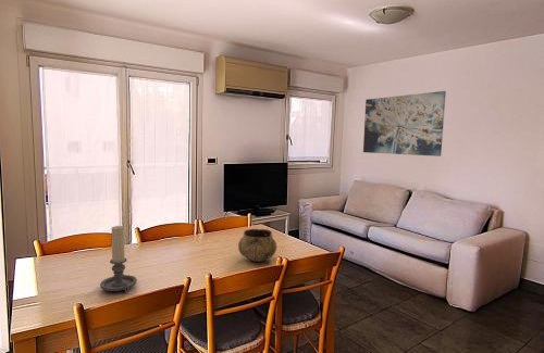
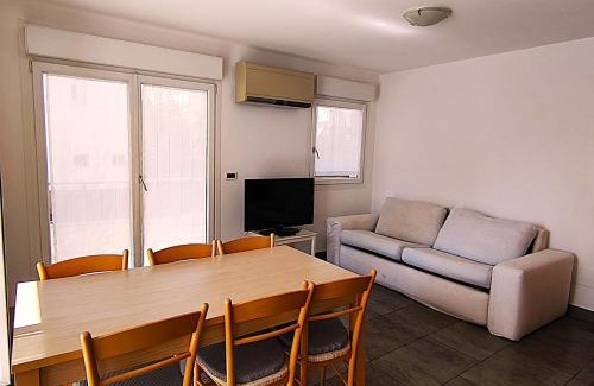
- candle holder (119, 257)
- wall art (399, 125)
- decorative bowl (257, 245)
